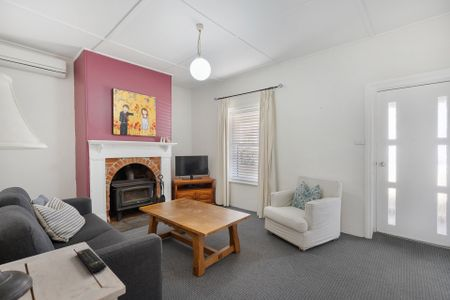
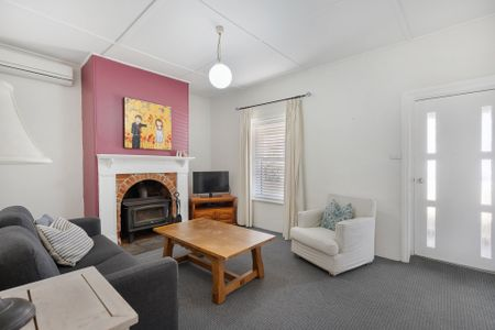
- remote control (90, 259)
